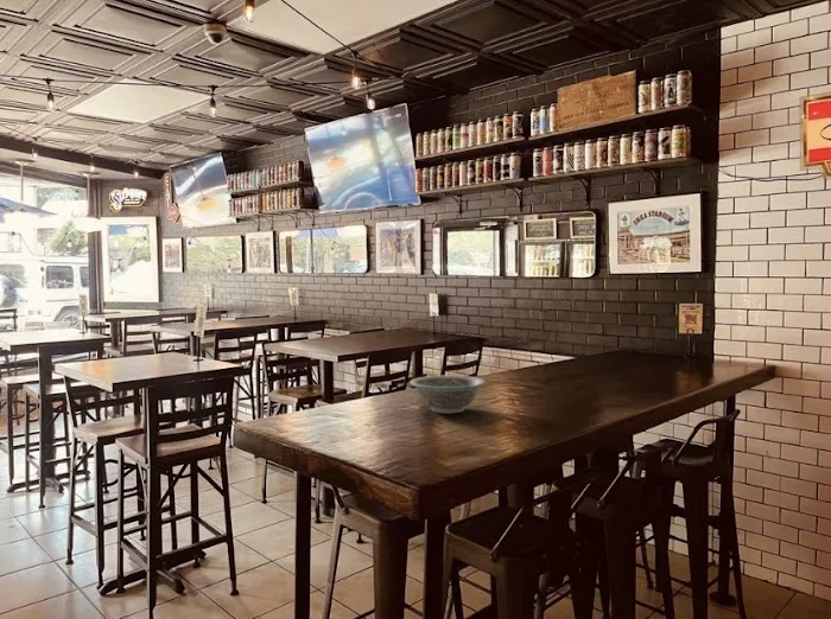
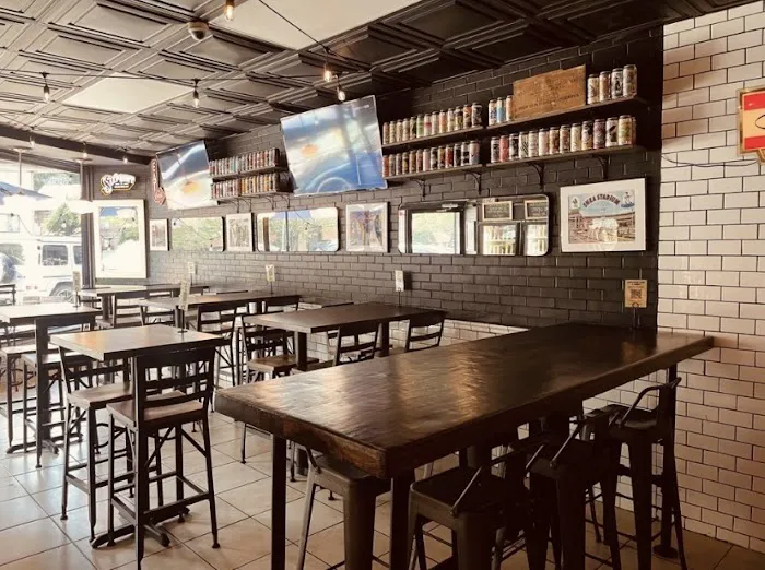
- bowl (448, 395)
